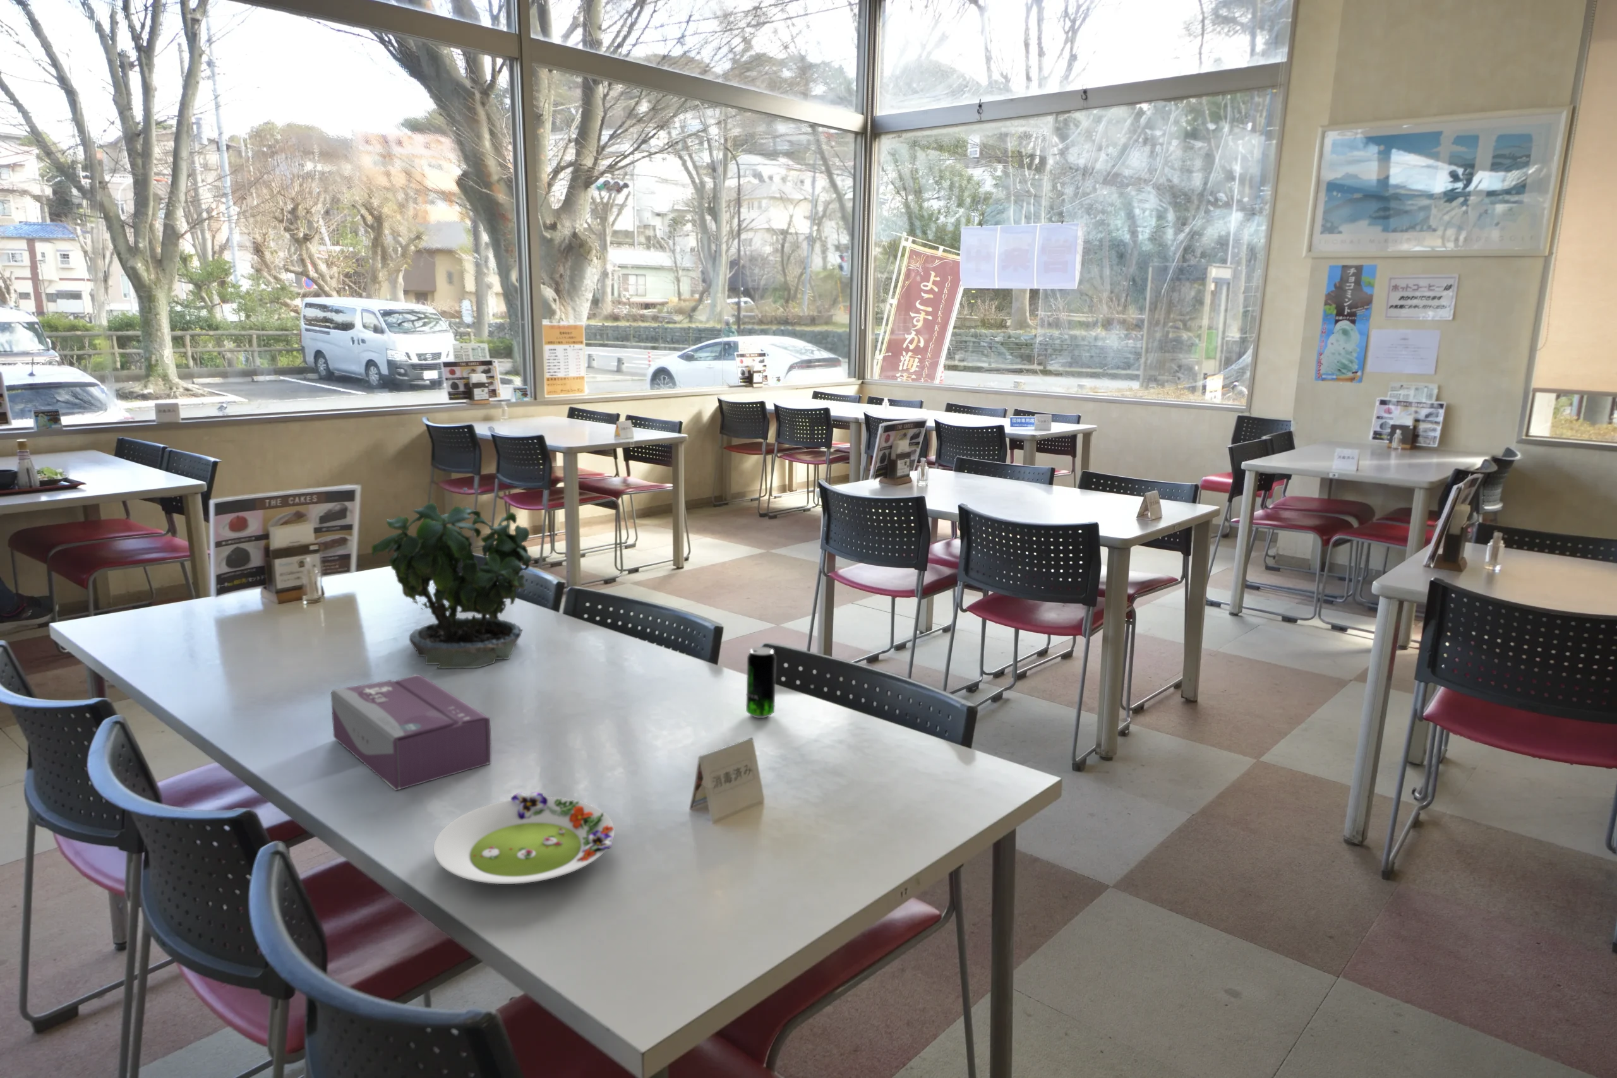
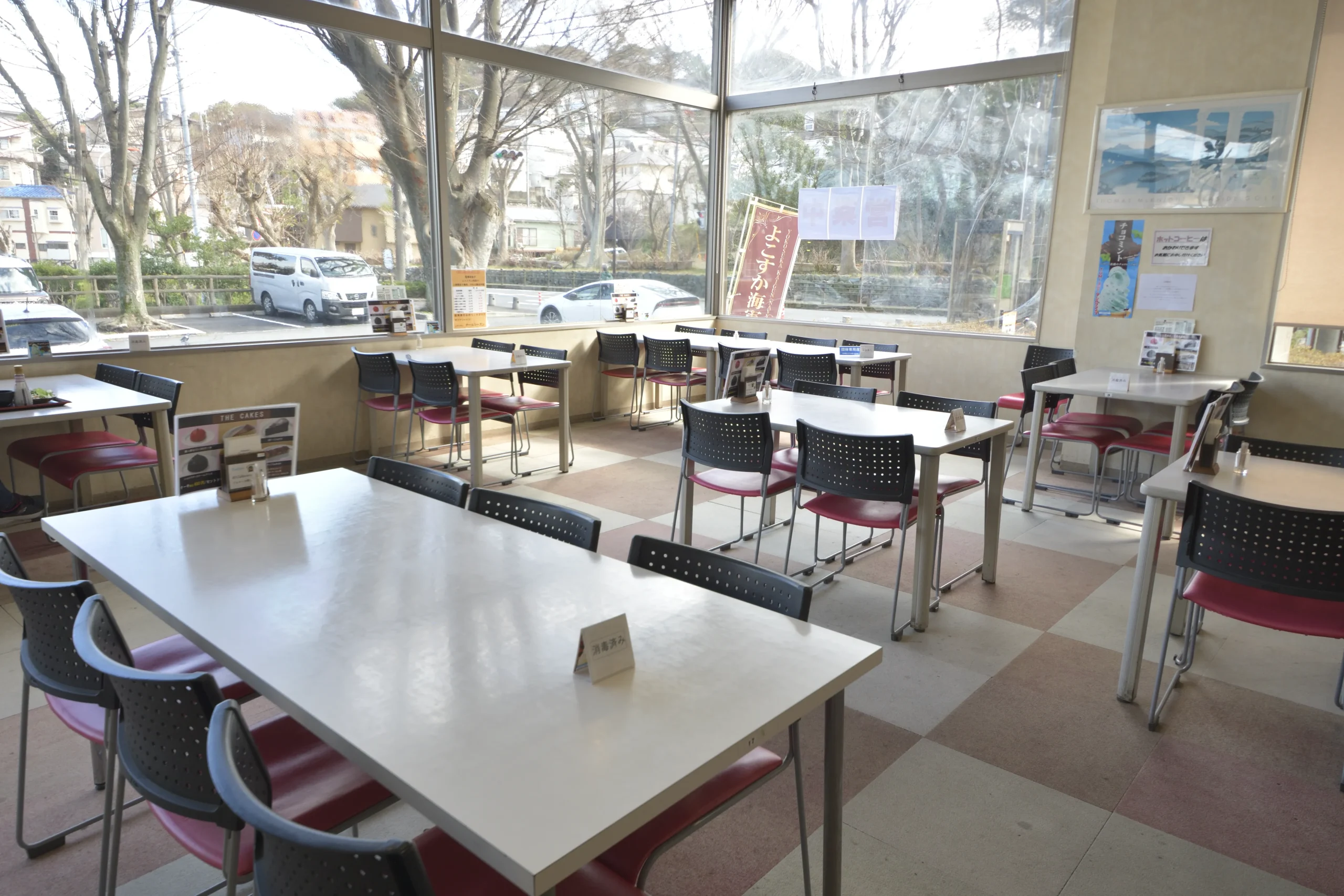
- tissue box (409, 725)
- salad plate (526, 841)
- potted plant (457, 571)
- beverage can (760, 682)
